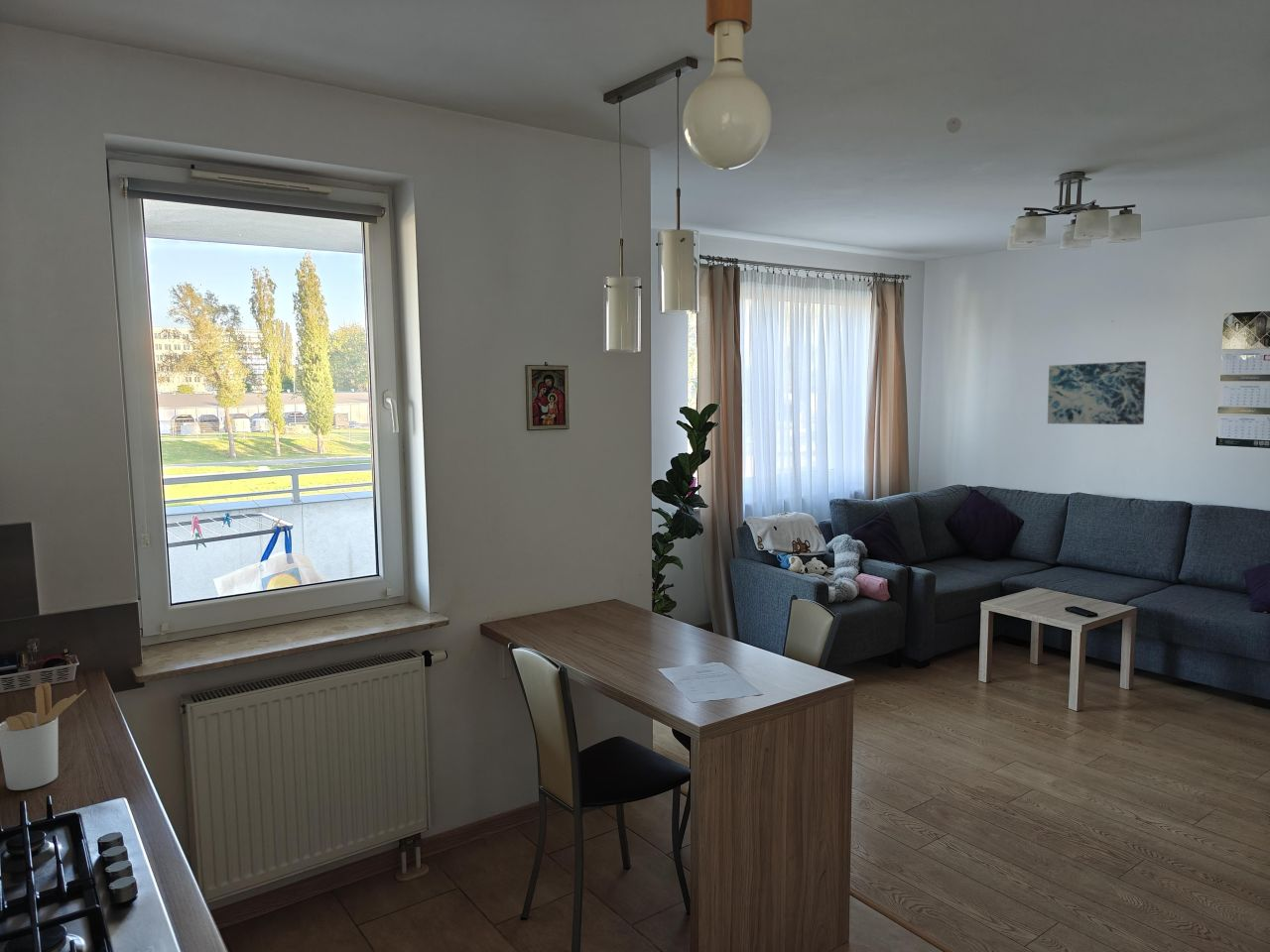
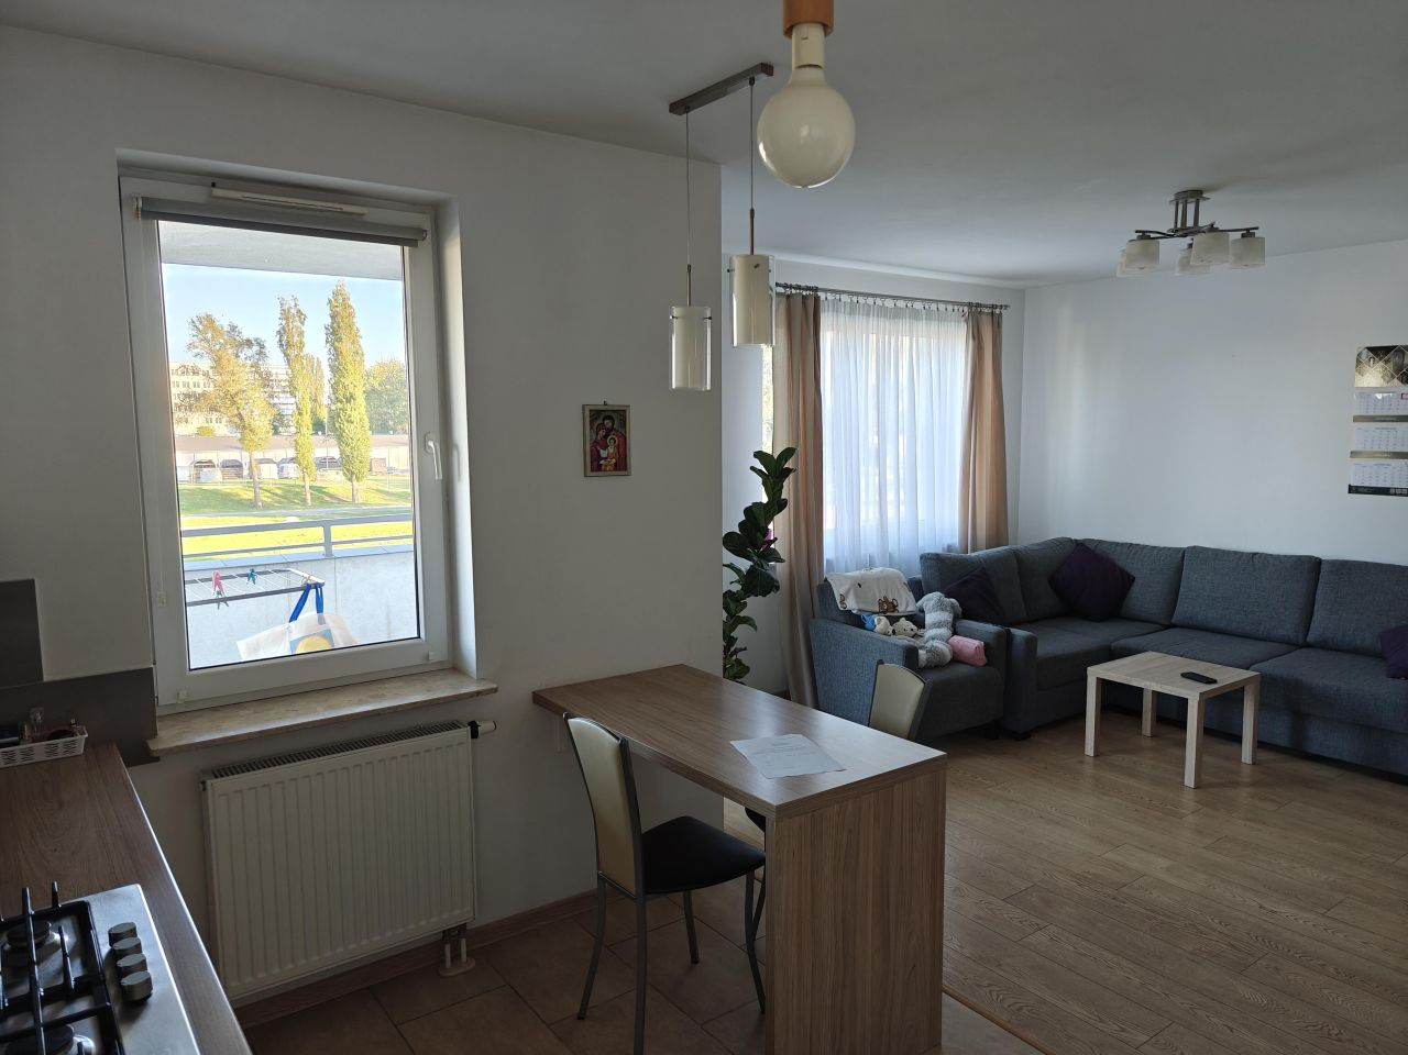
- eyeball (953, 125)
- wall art (1094, 394)
- utensil holder (43, 736)
